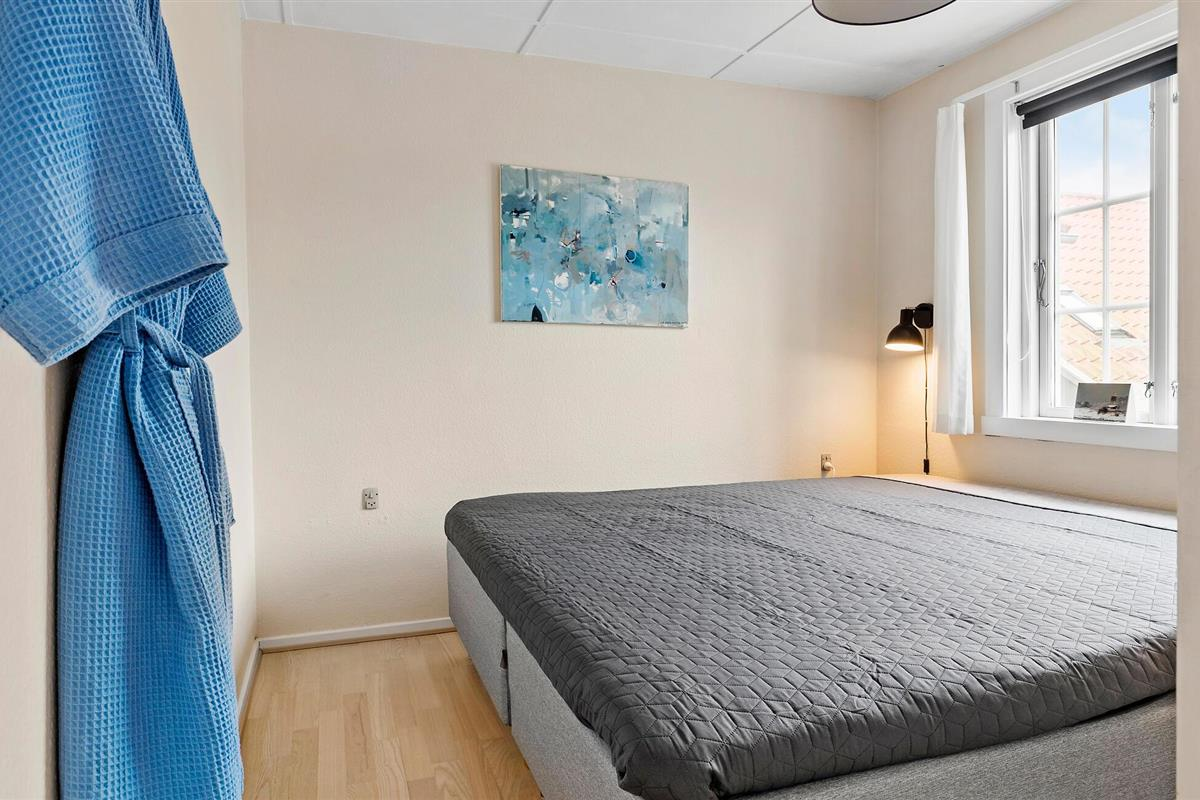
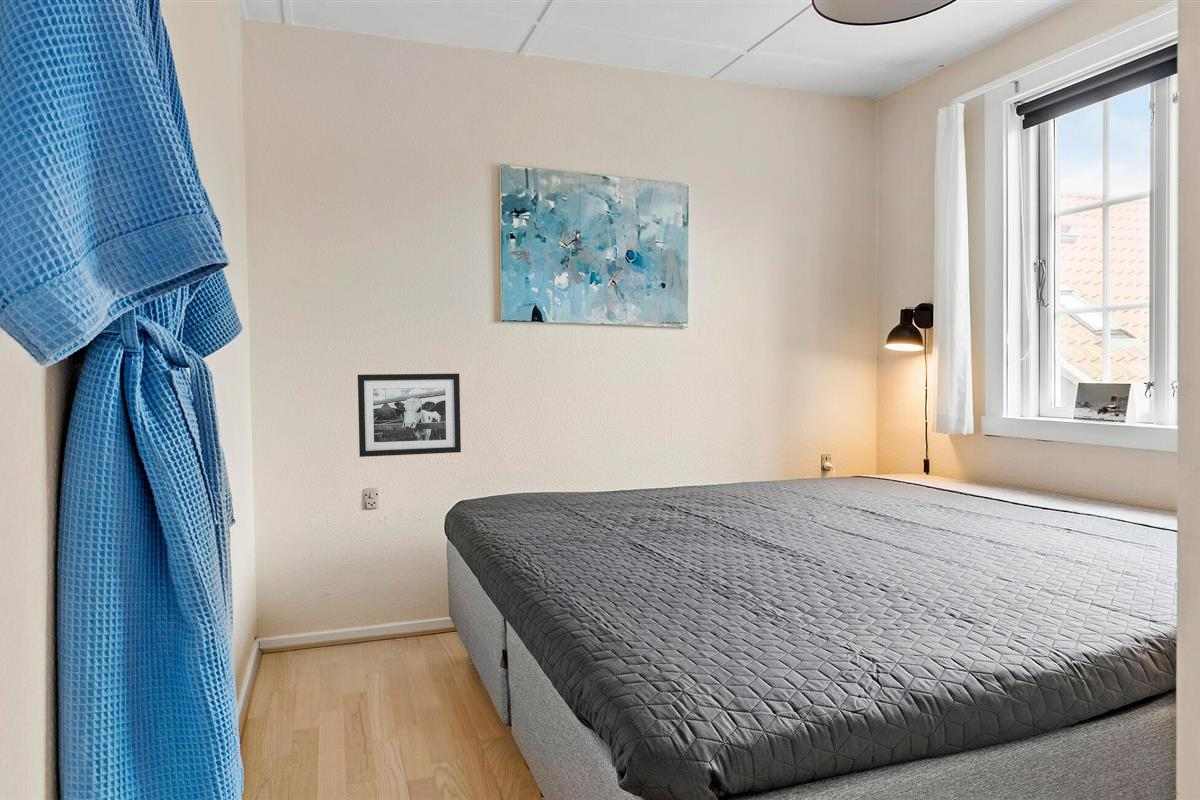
+ picture frame (410, 414)
